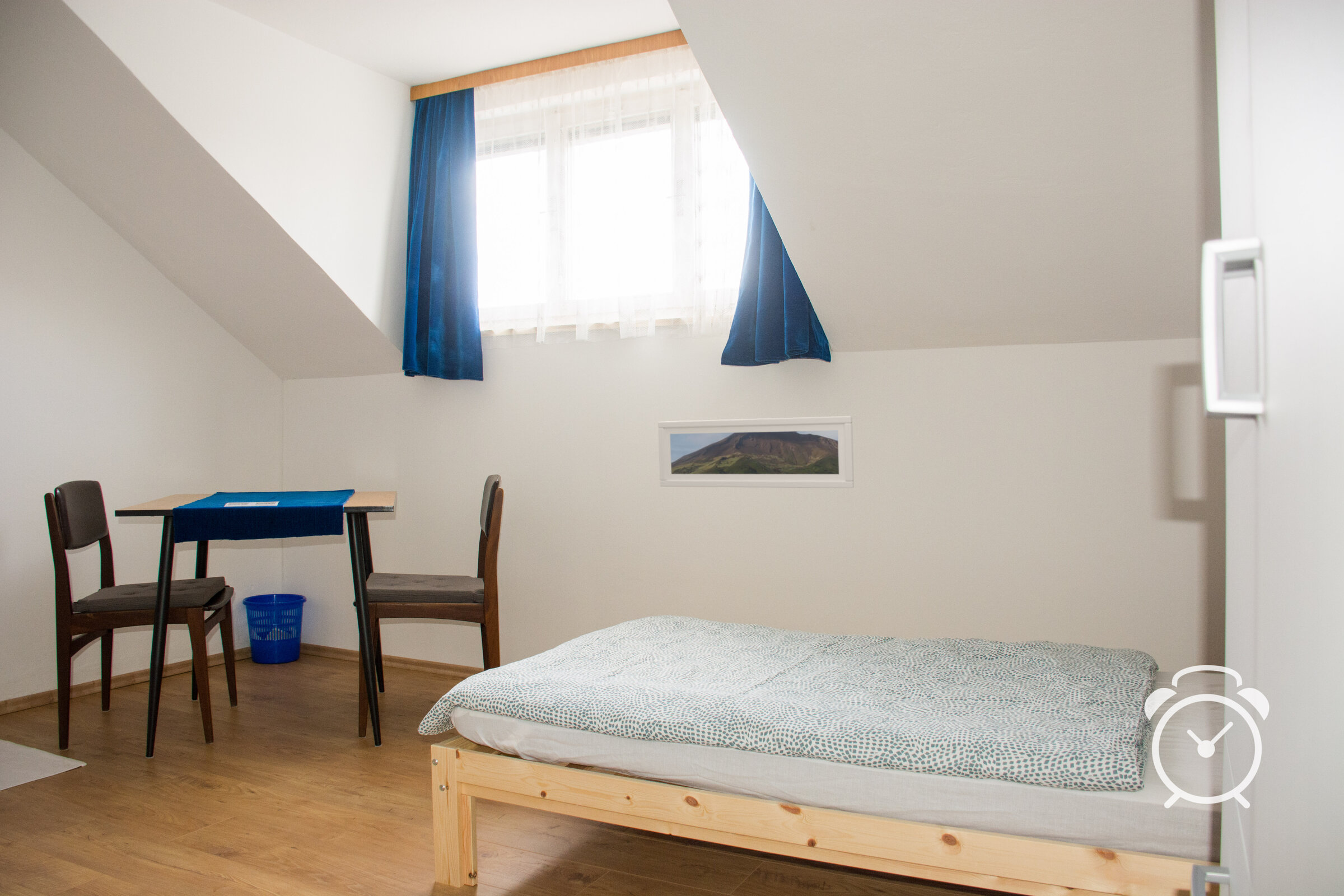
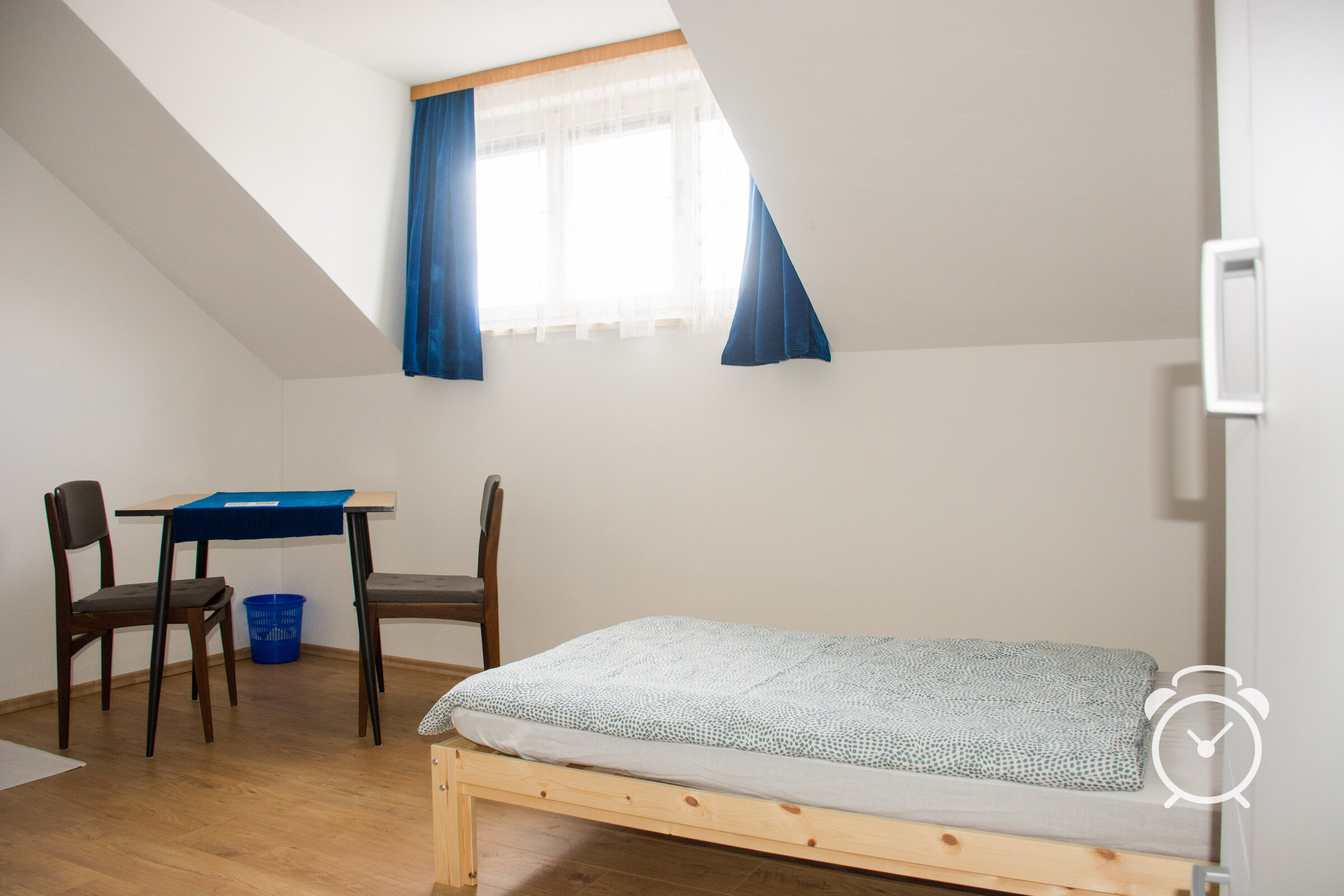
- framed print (751, 453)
